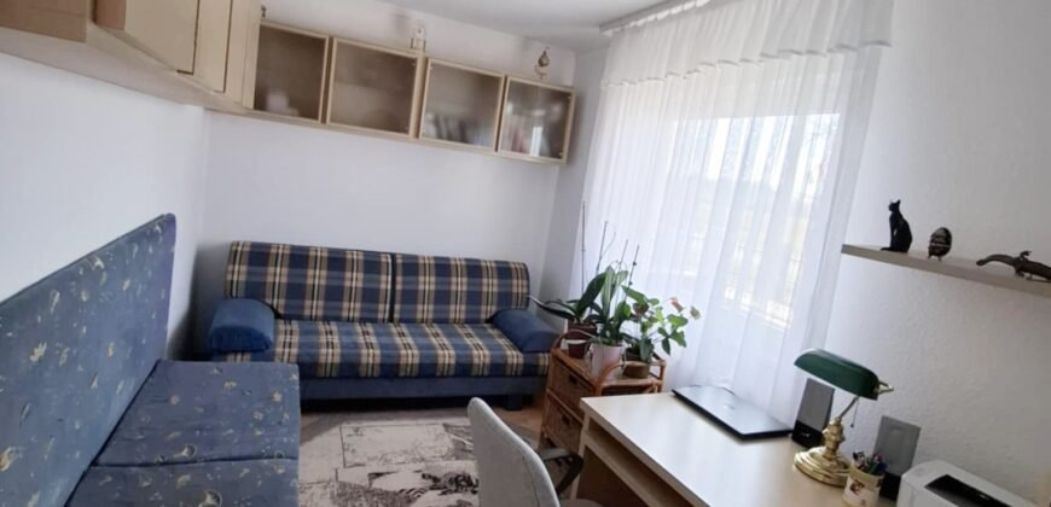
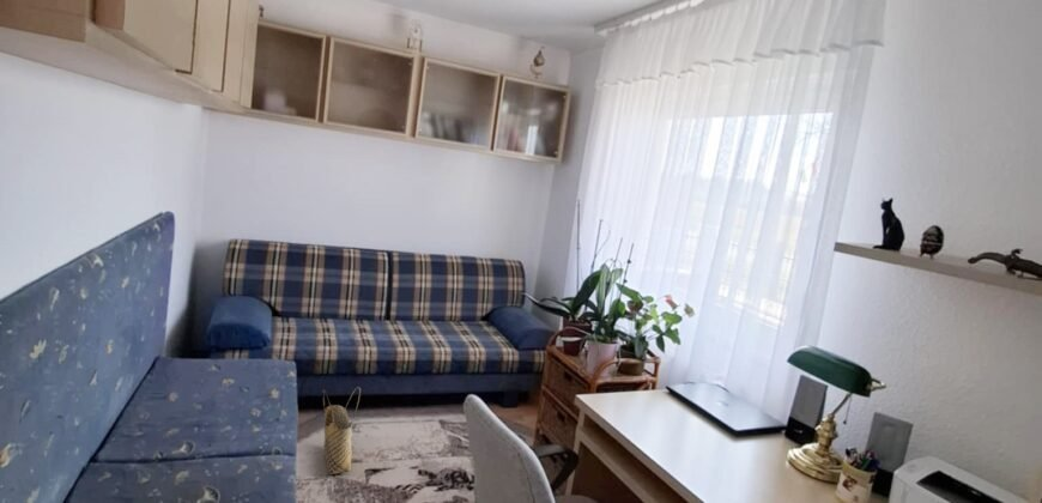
+ woven basket (338, 425)
